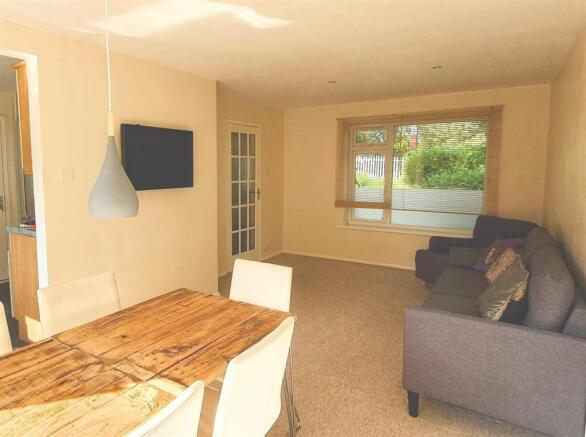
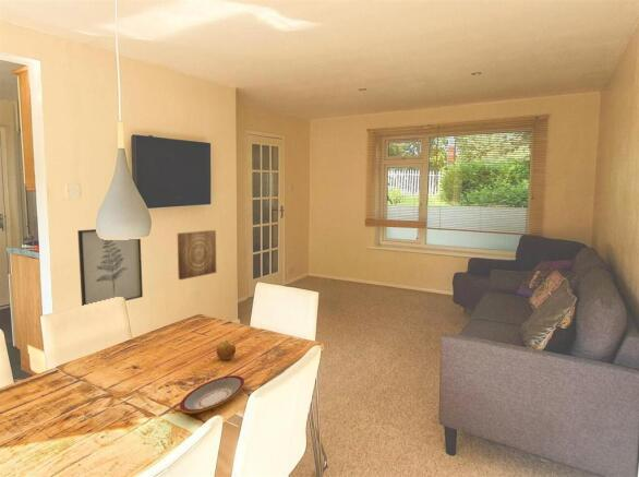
+ plate (214, 395)
+ apple (226, 348)
+ wall art (112, 265)
+ wall art (197, 253)
